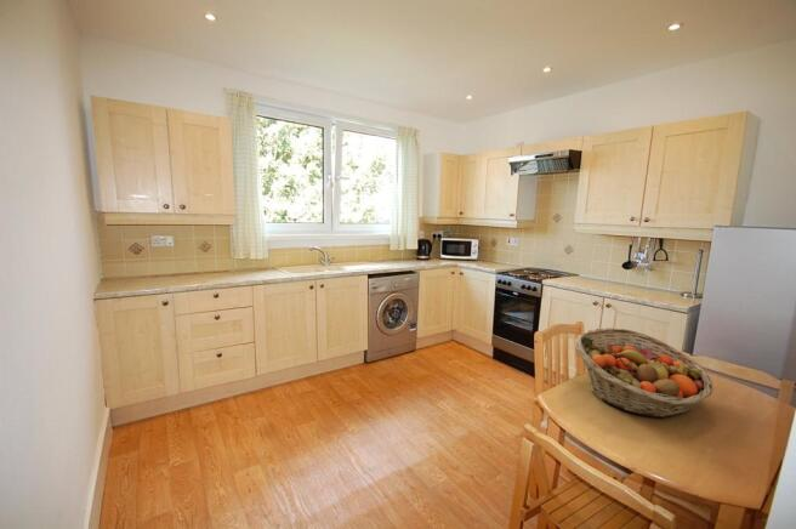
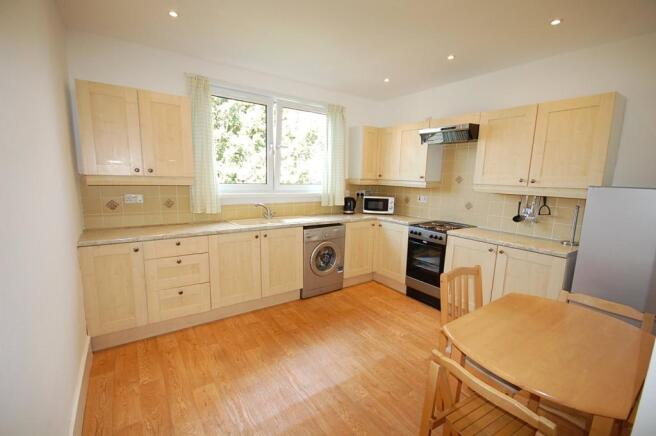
- fruit basket (638, 369)
